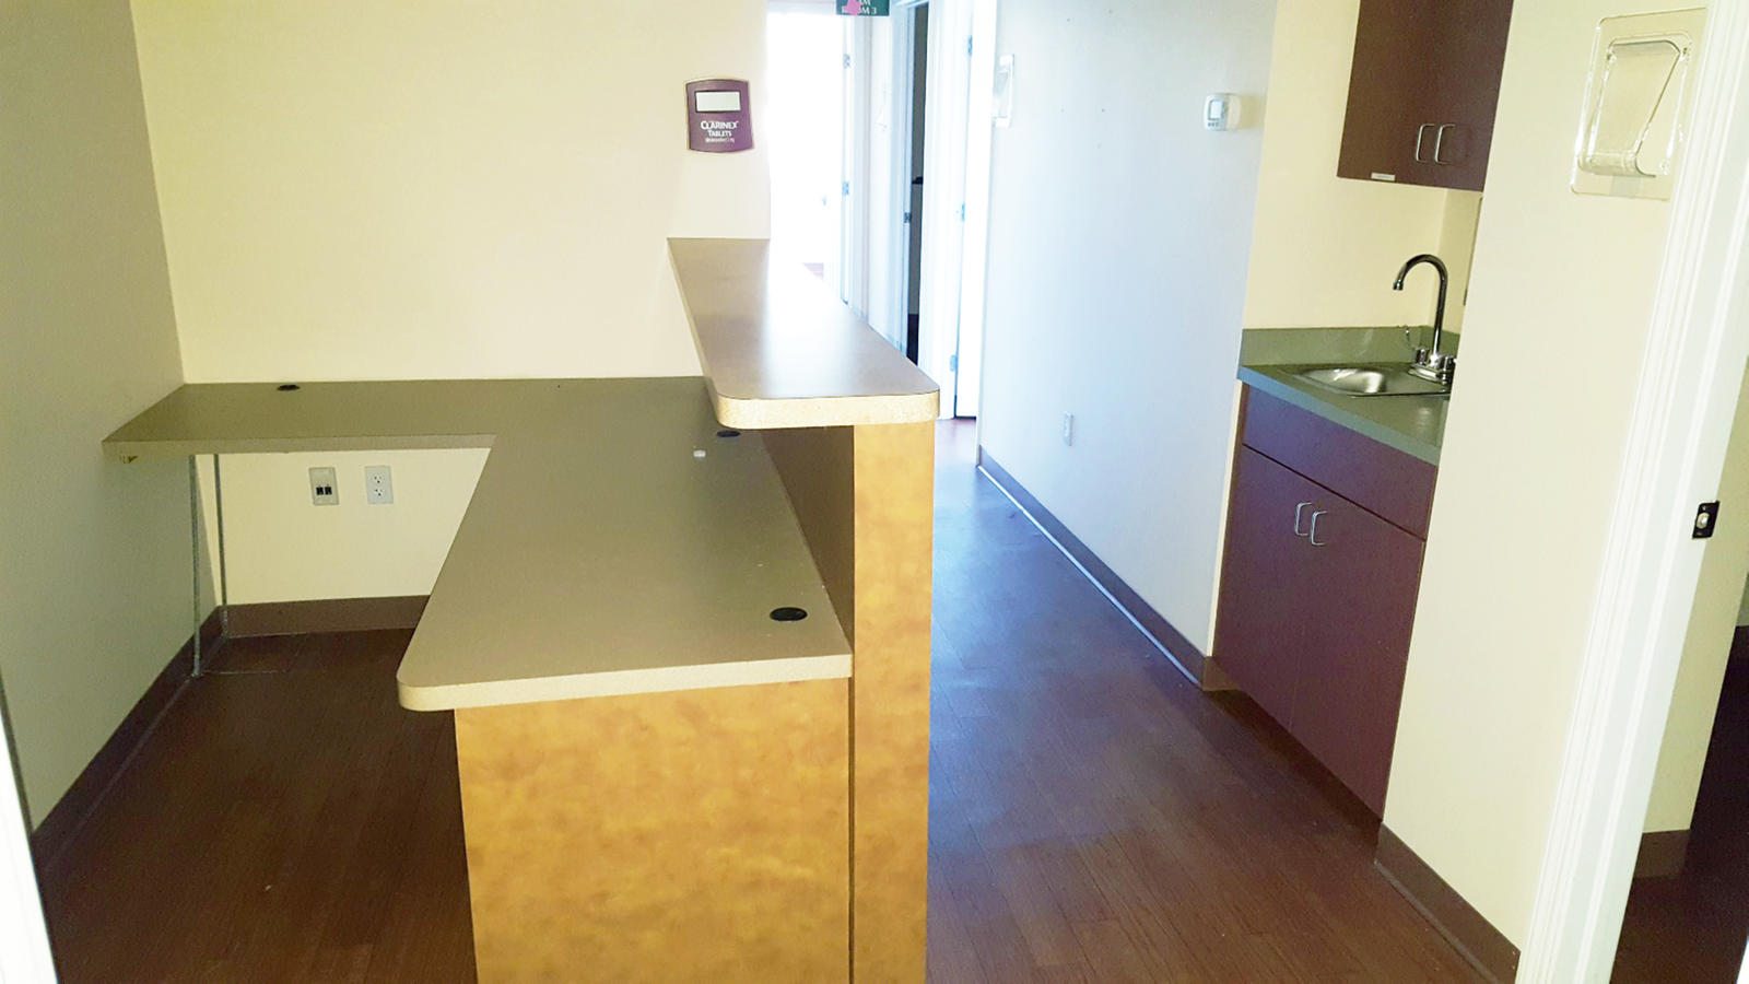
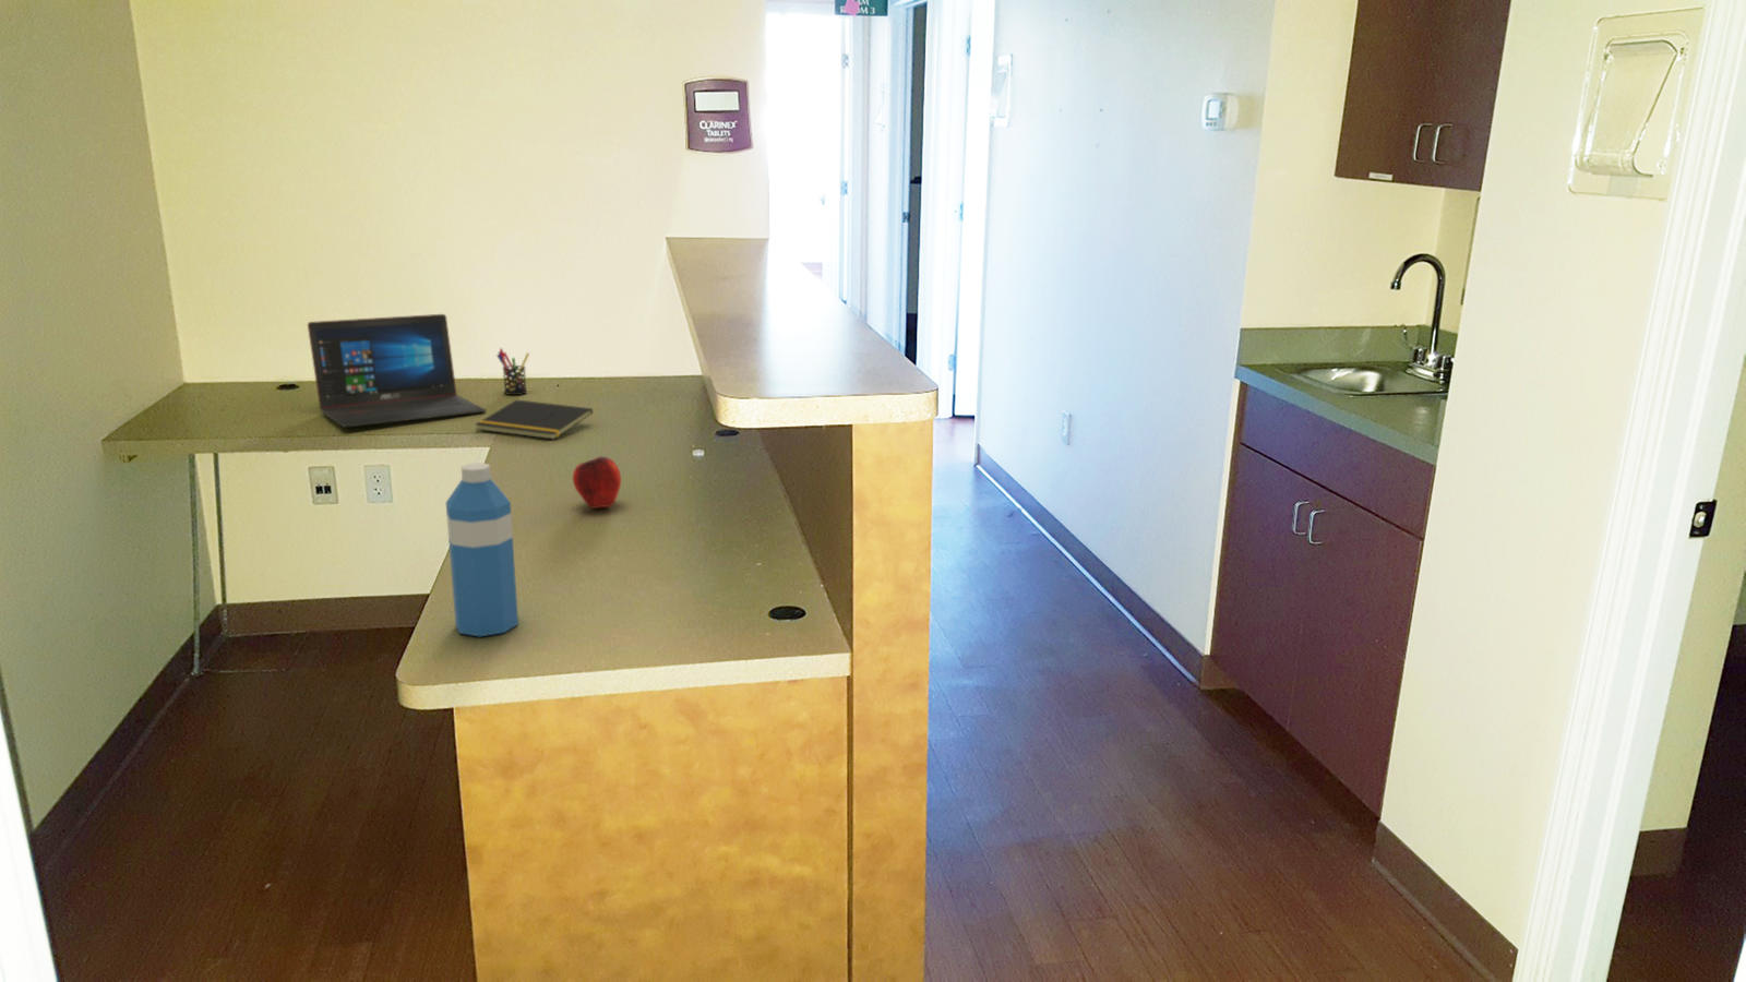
+ pen holder (513, 370)
+ laptop (397, 368)
+ notepad (534, 418)
+ apple (597, 481)
+ water bottle (481, 547)
